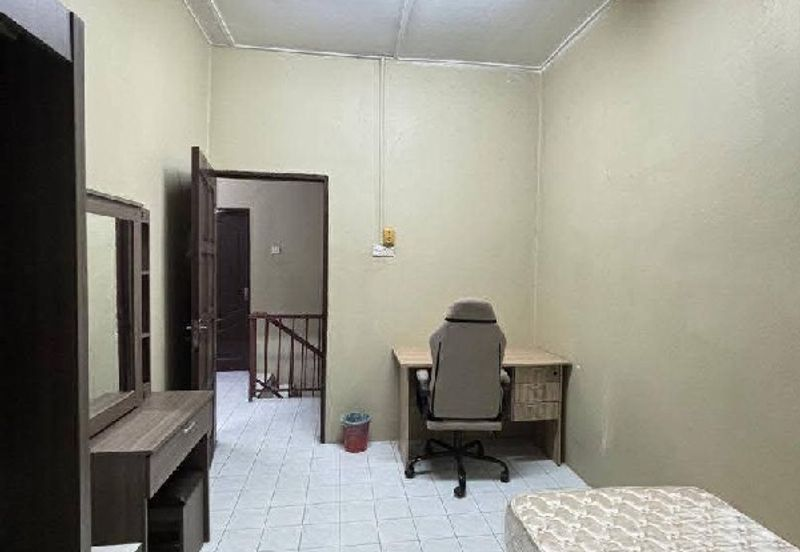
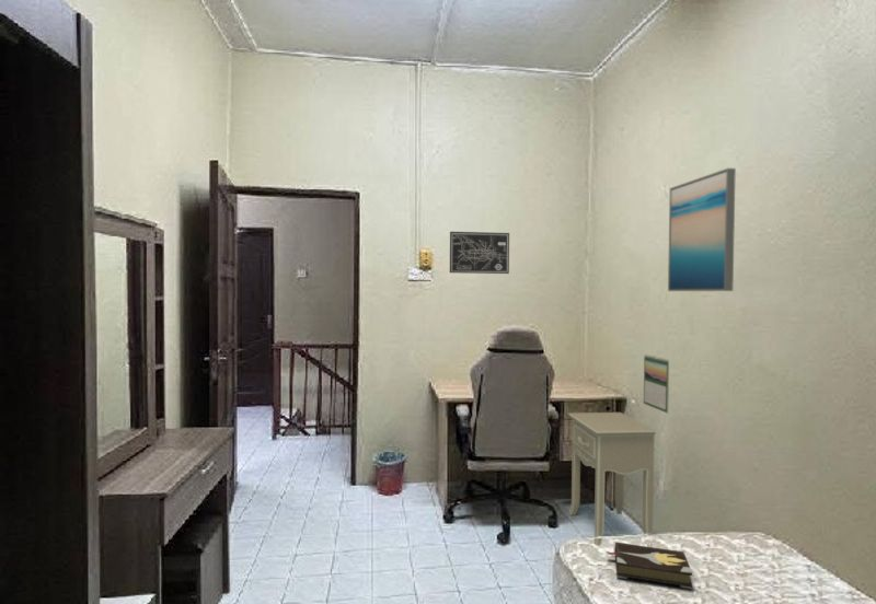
+ nightstand (603, 474)
+ wall art (699, 235)
+ hardback book (650, 561)
+ calendar (655, 382)
+ wall art (480, 253)
